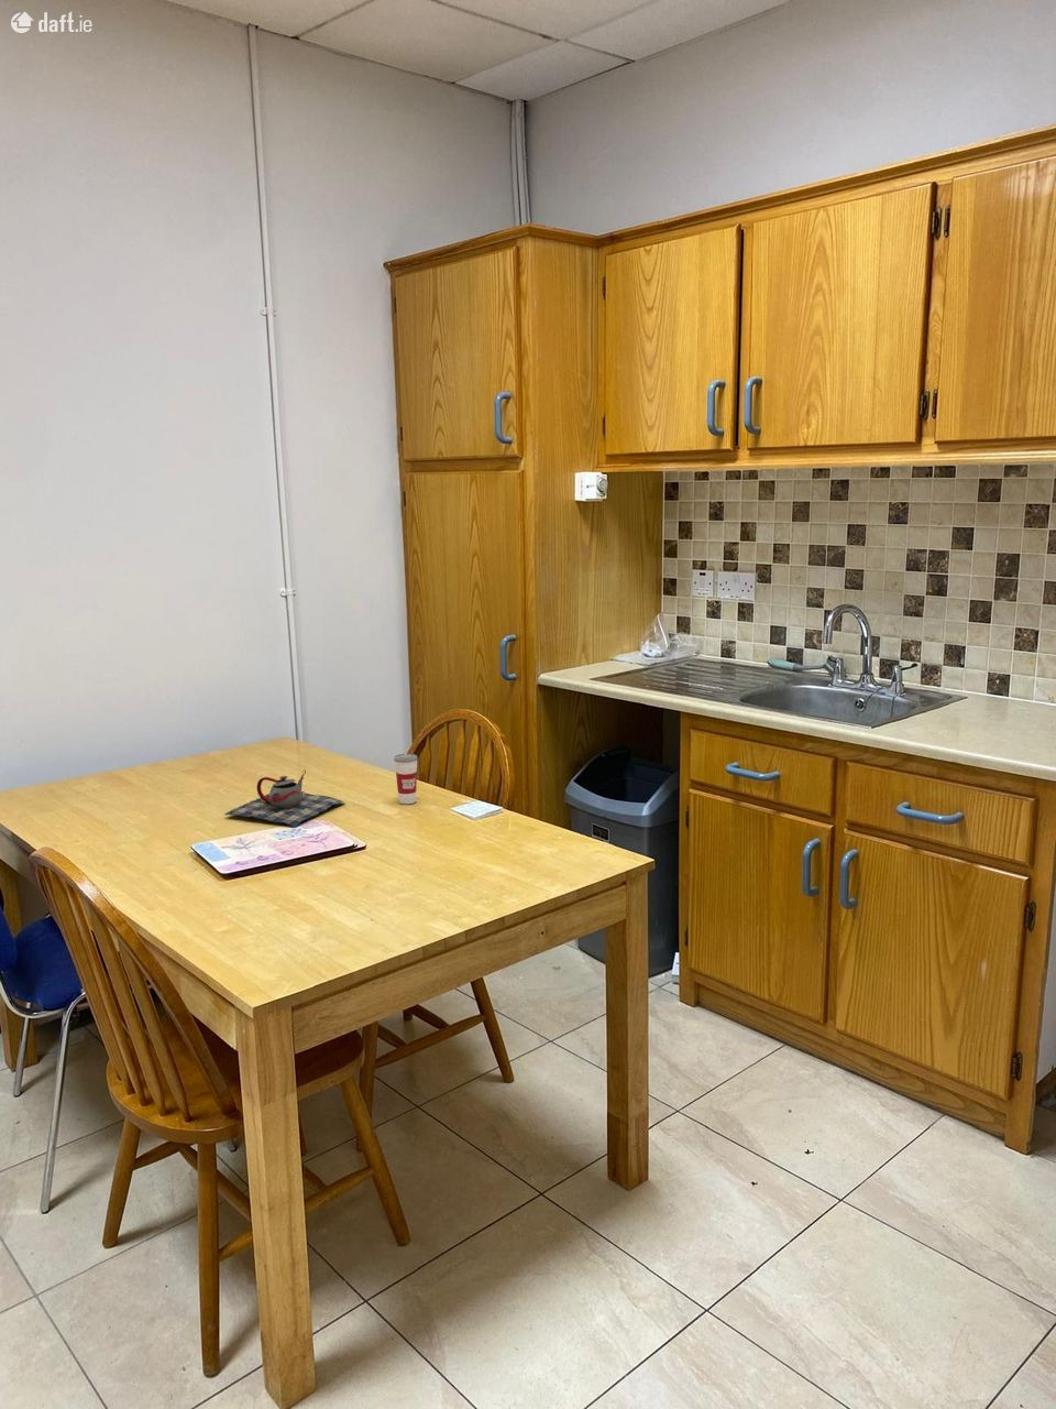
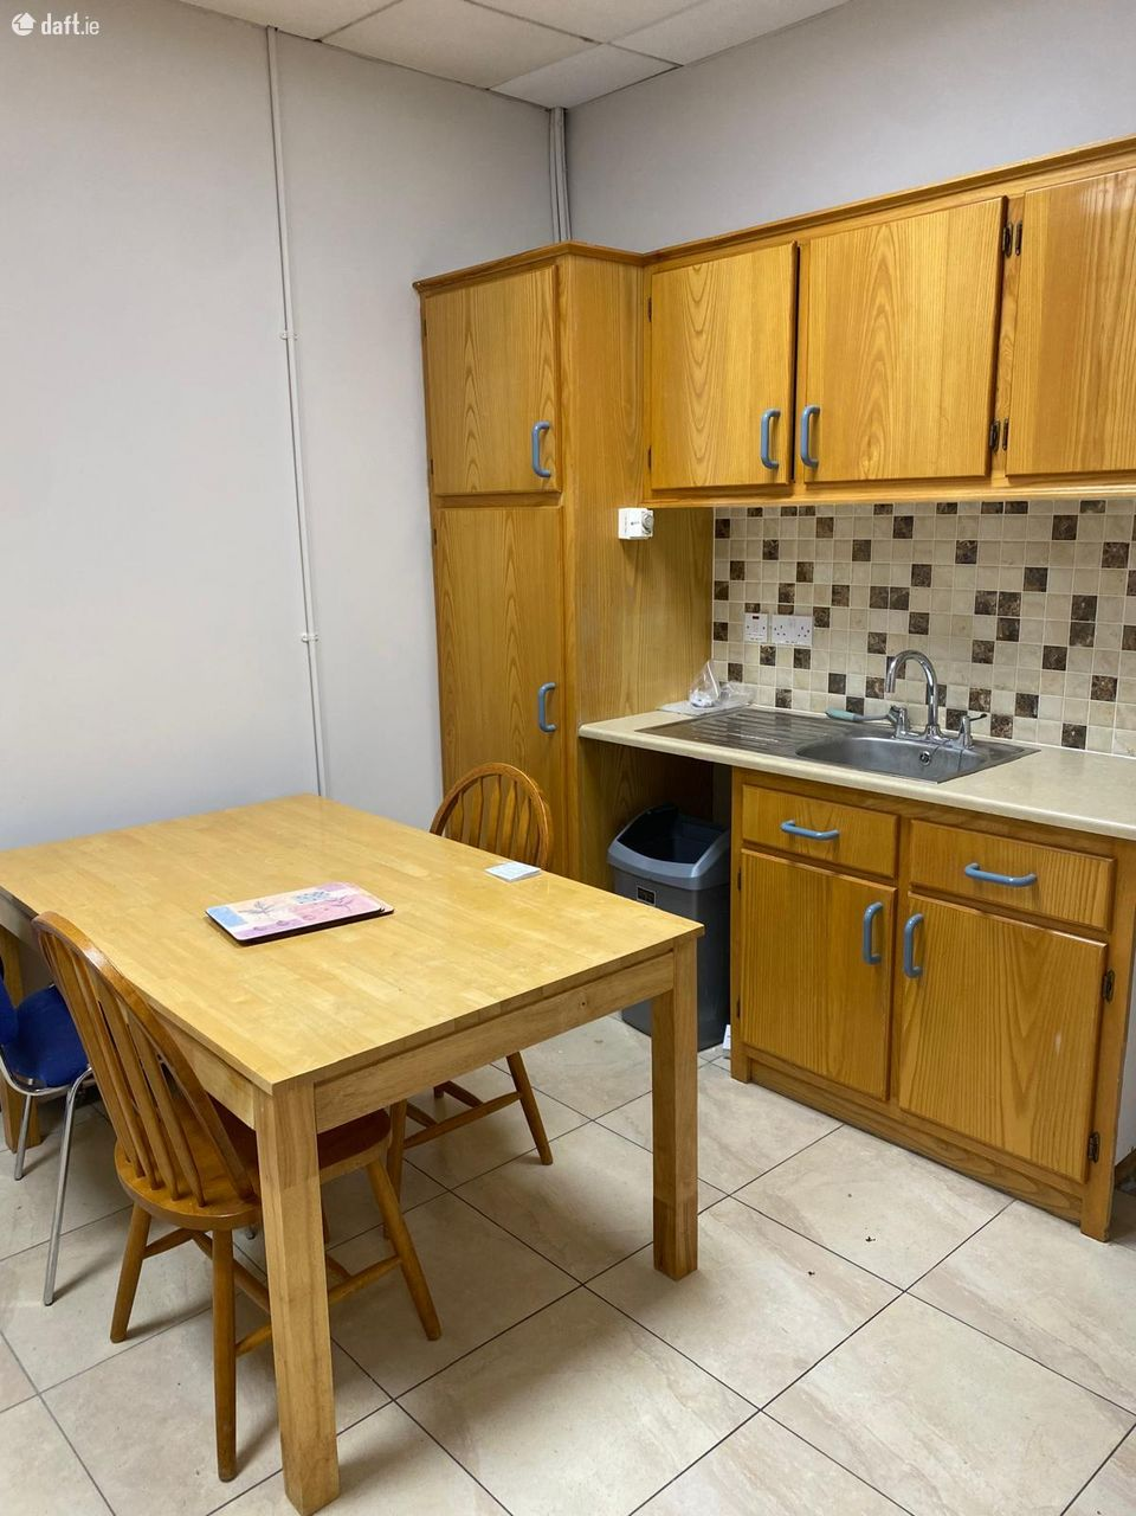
- cup (406, 771)
- teapot (285, 792)
